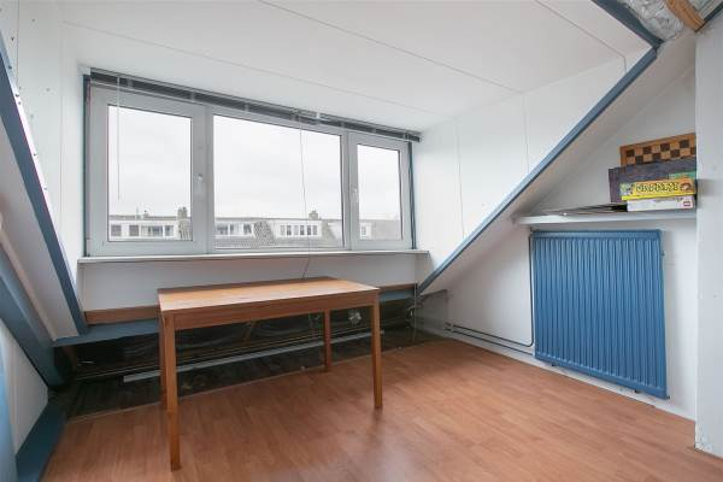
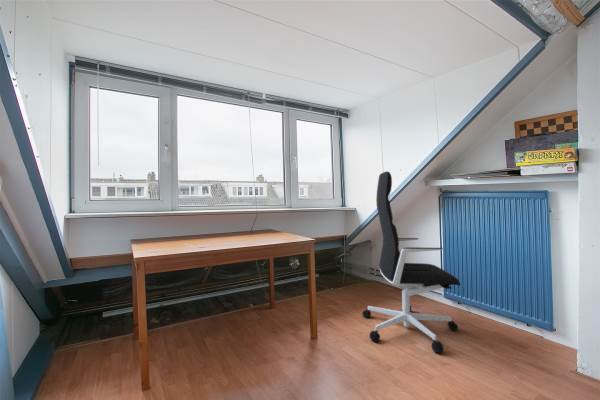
+ office chair (408, 250)
